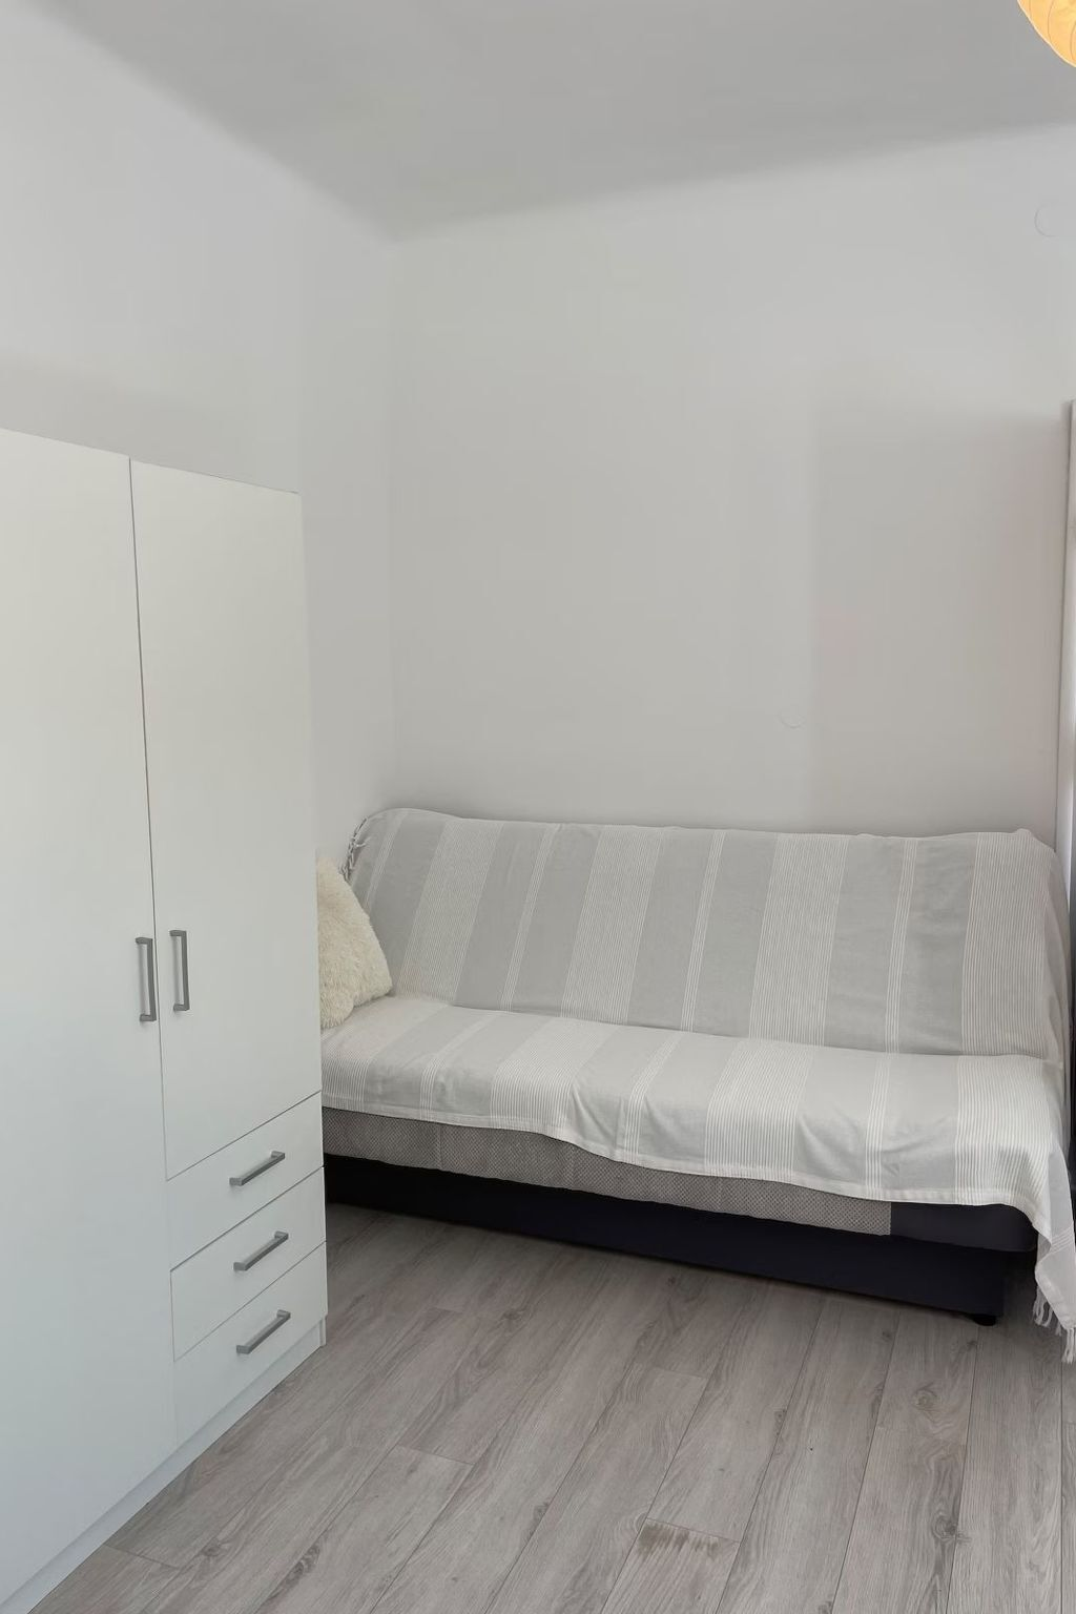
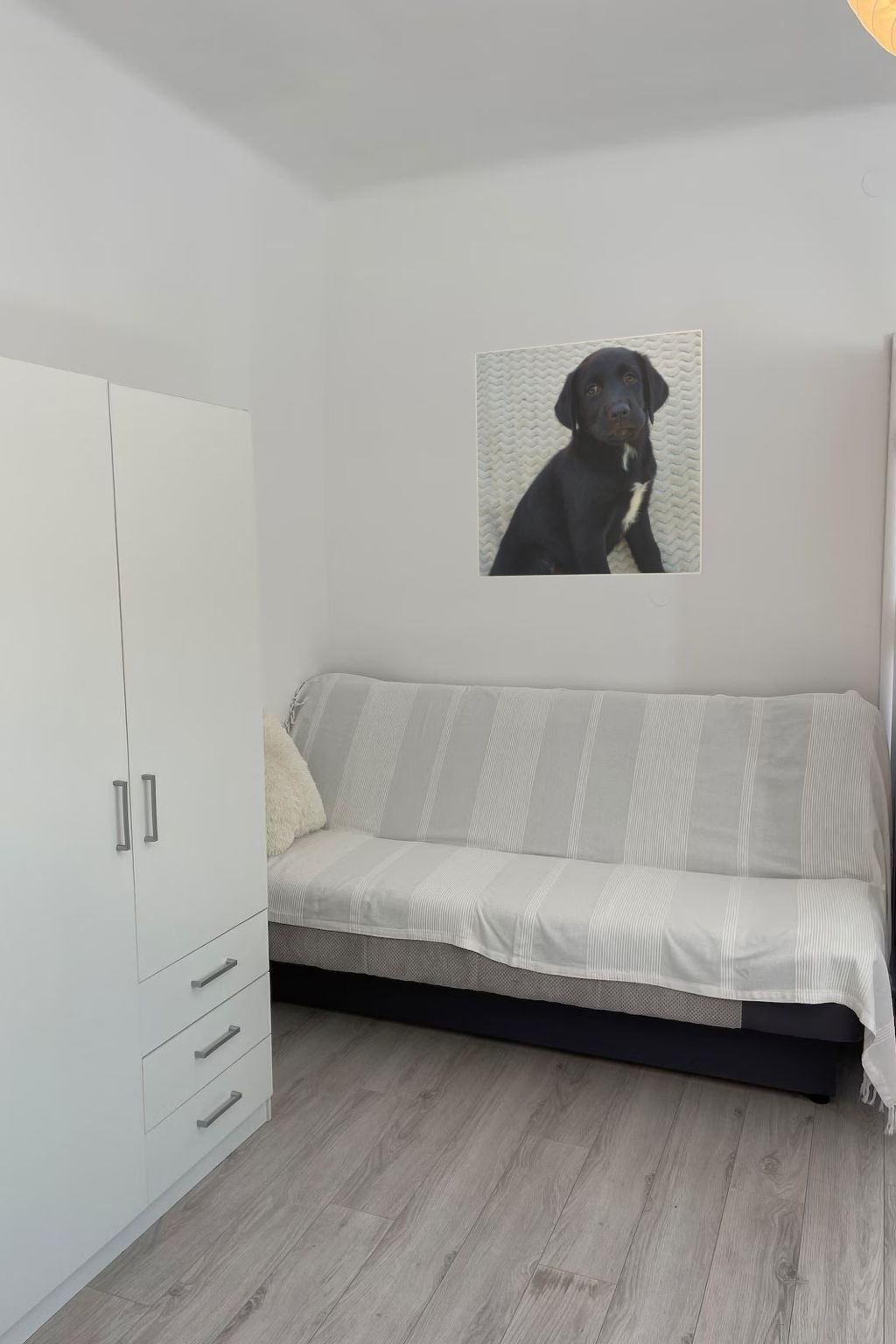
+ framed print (585, 459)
